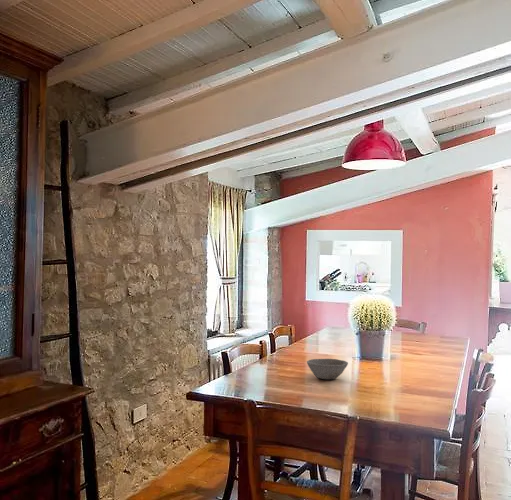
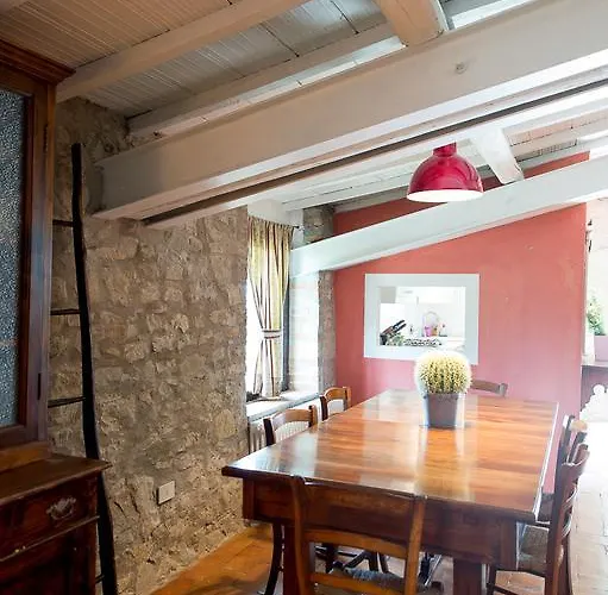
- bowl (327, 369)
